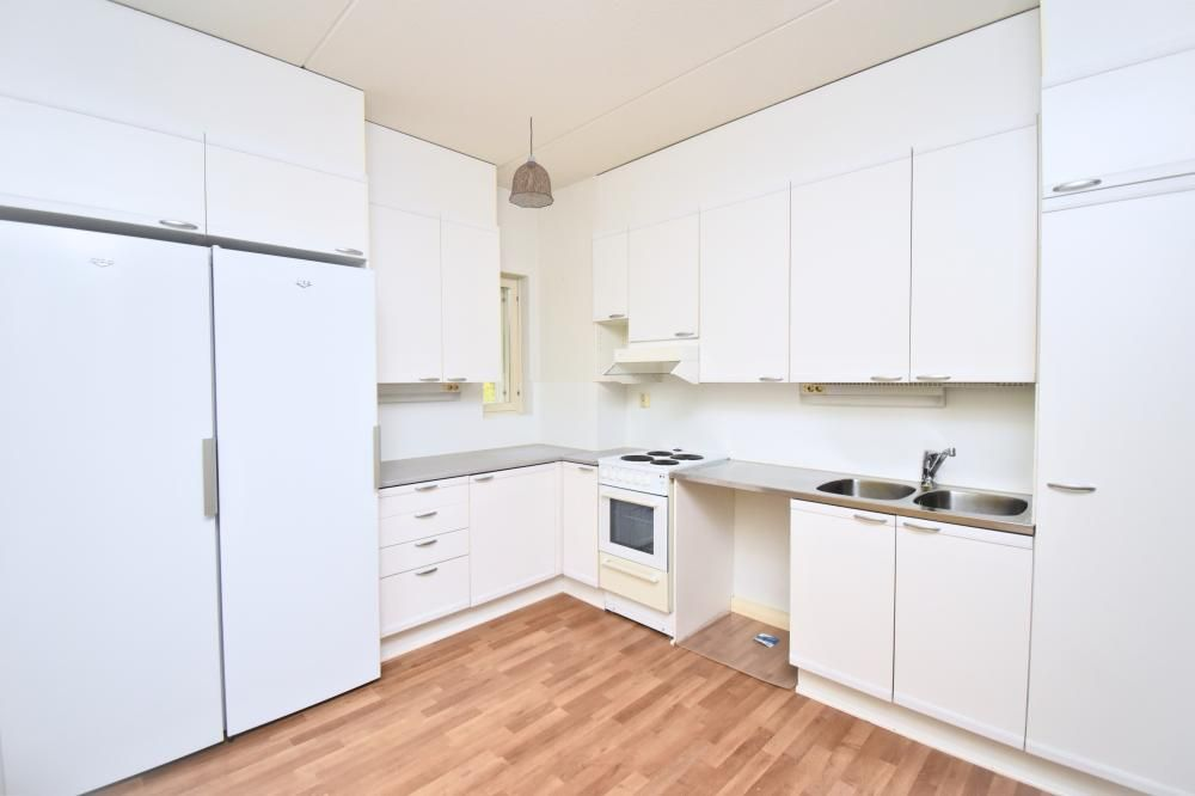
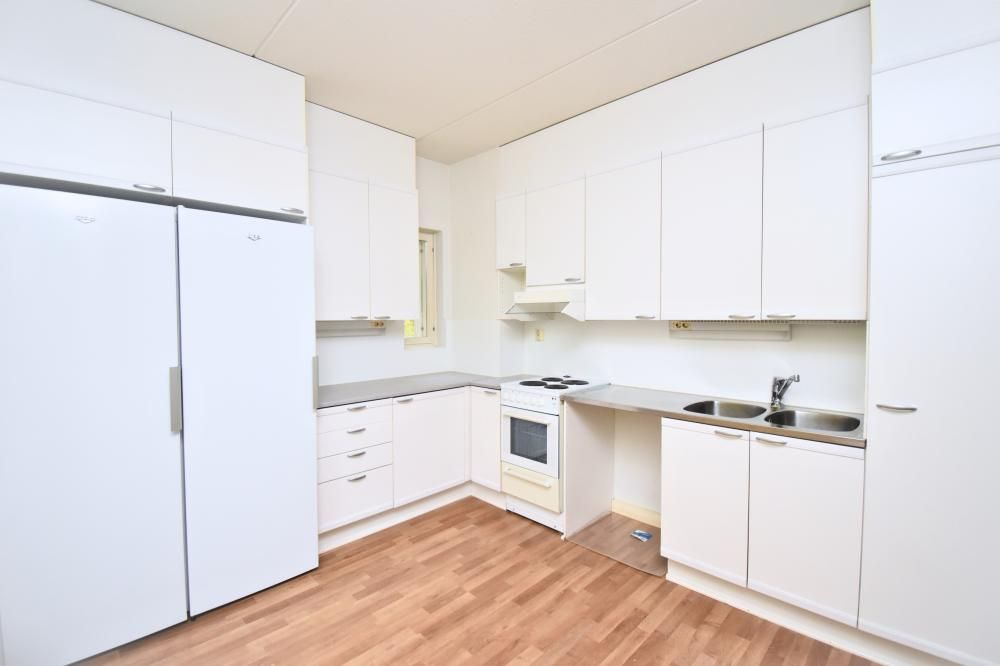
- pendant lamp (531, 159)
